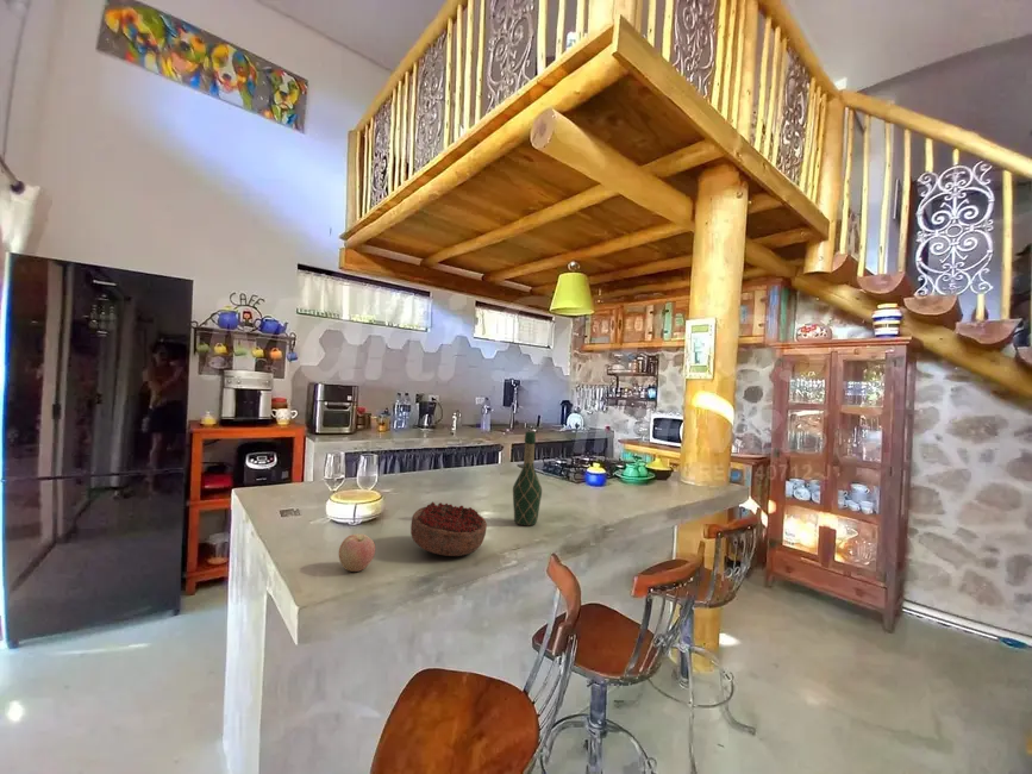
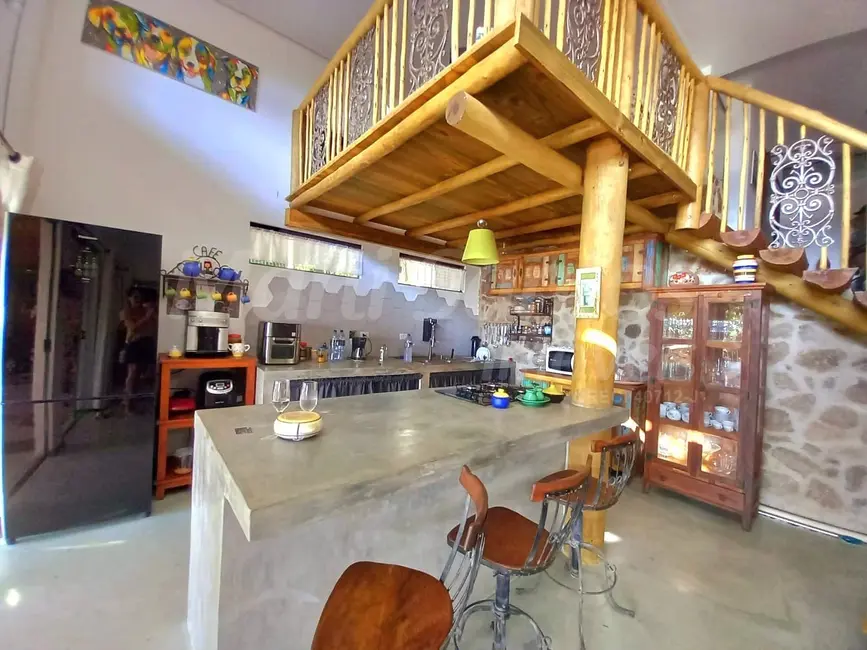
- apple (357, 553)
- decorative bowl (449, 529)
- wine bottle (527, 476)
